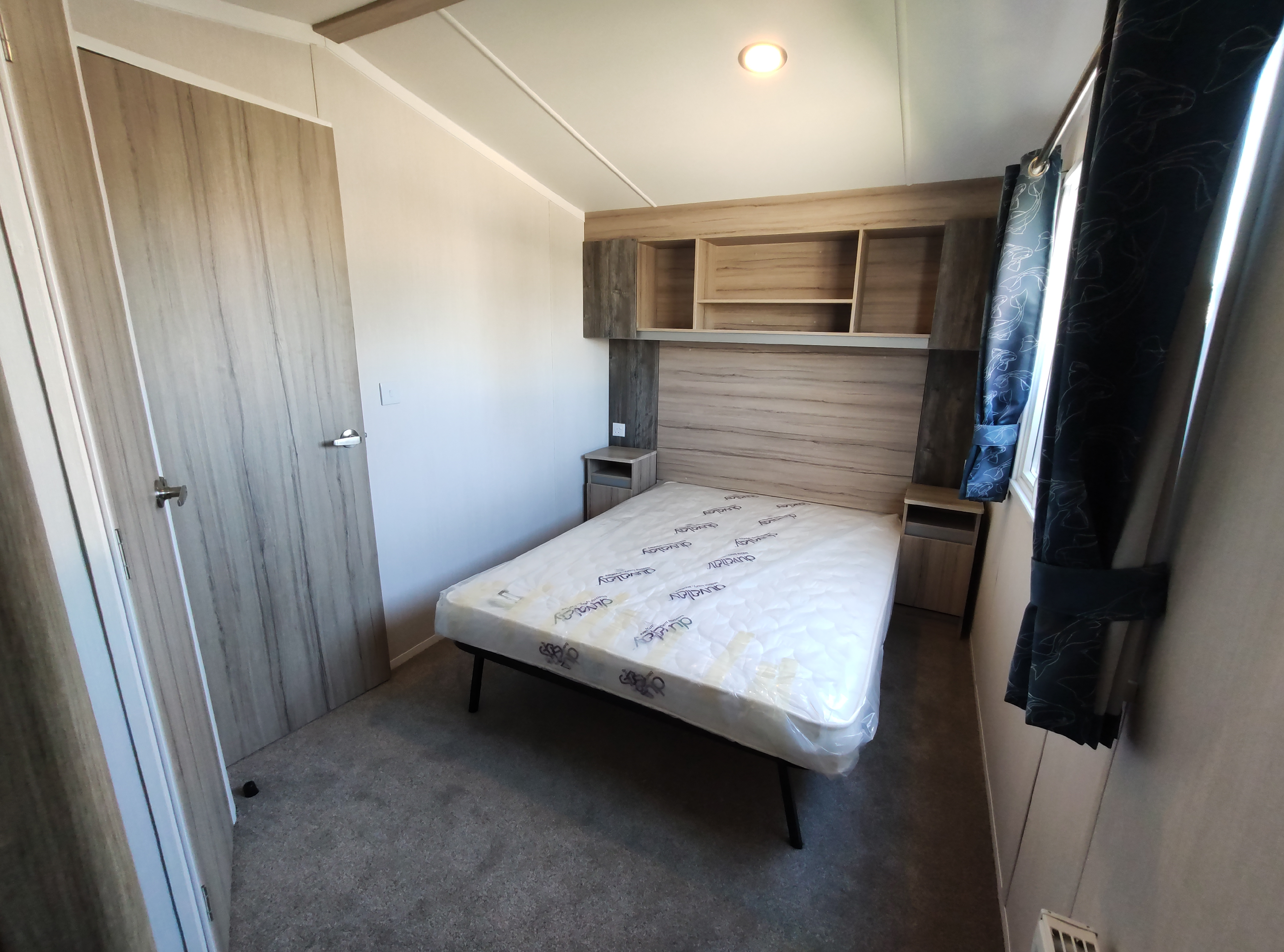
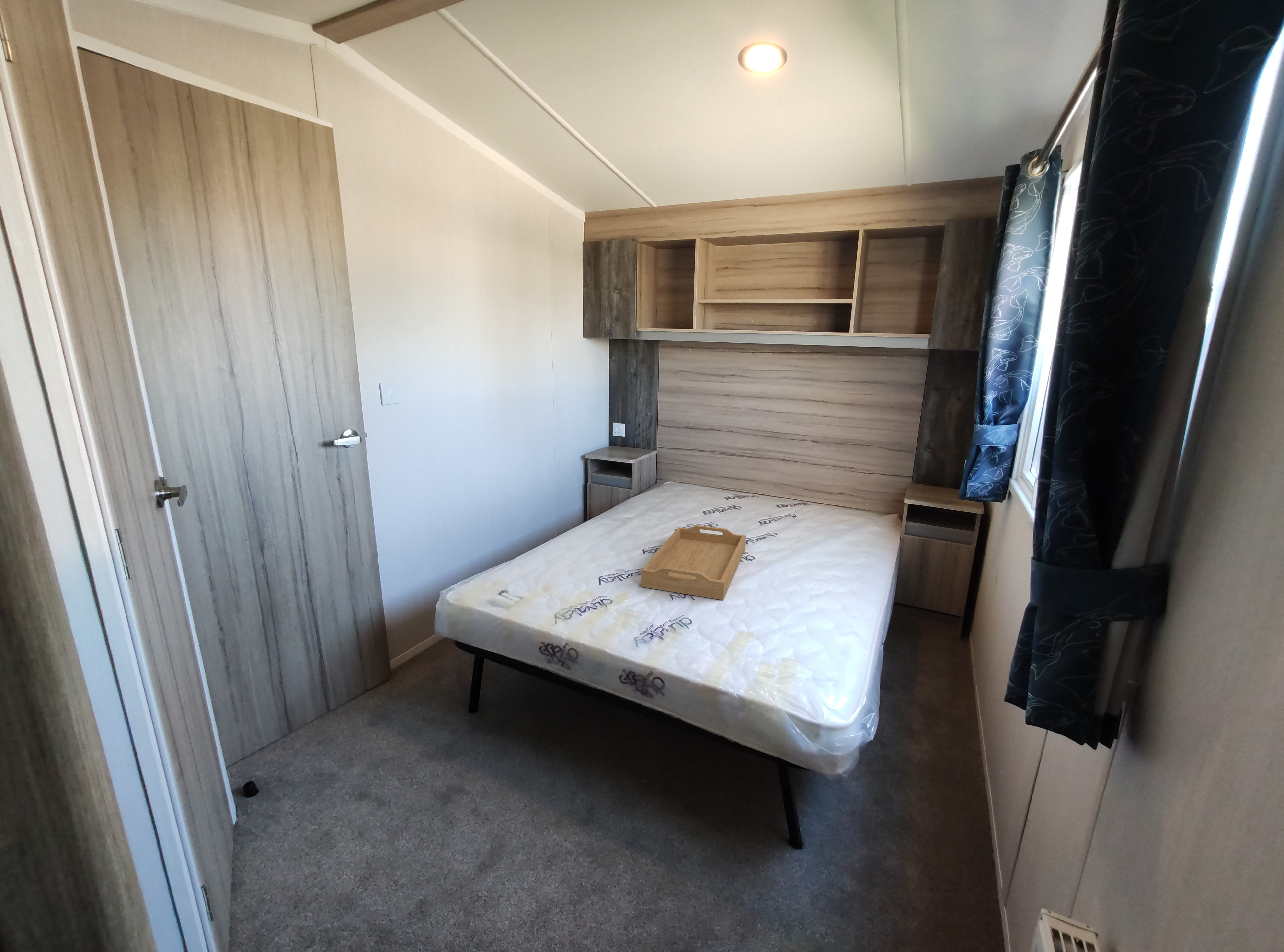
+ serving tray (698, 556)
